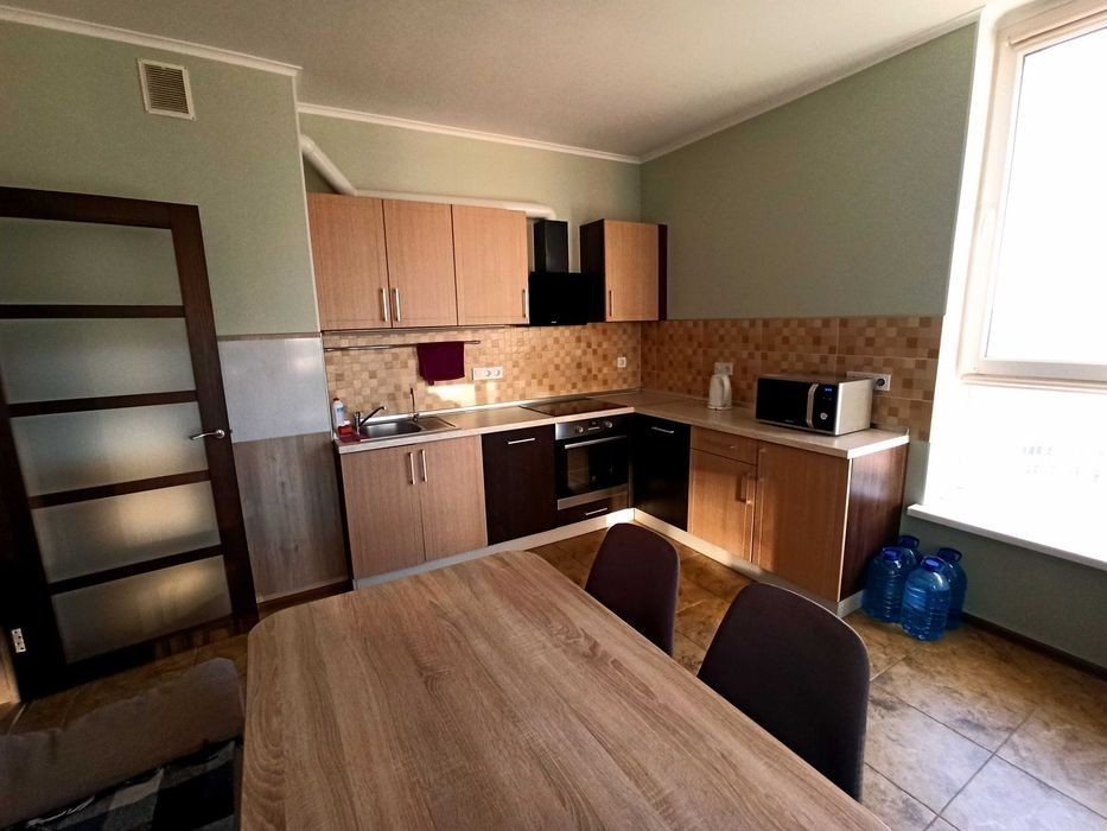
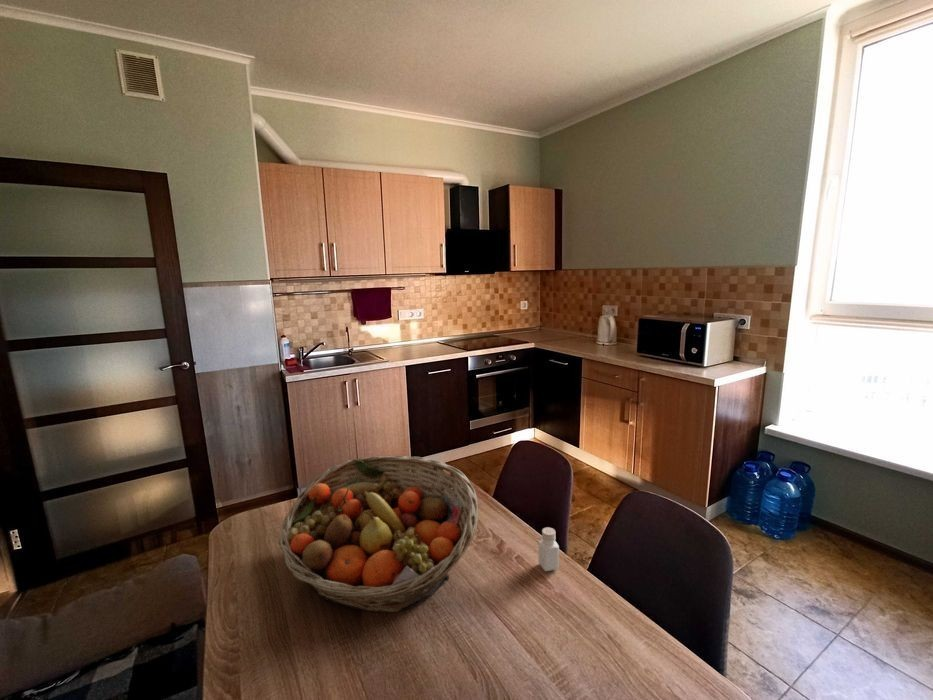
+ fruit basket (380, 526)
+ pepper shaker (548, 548)
